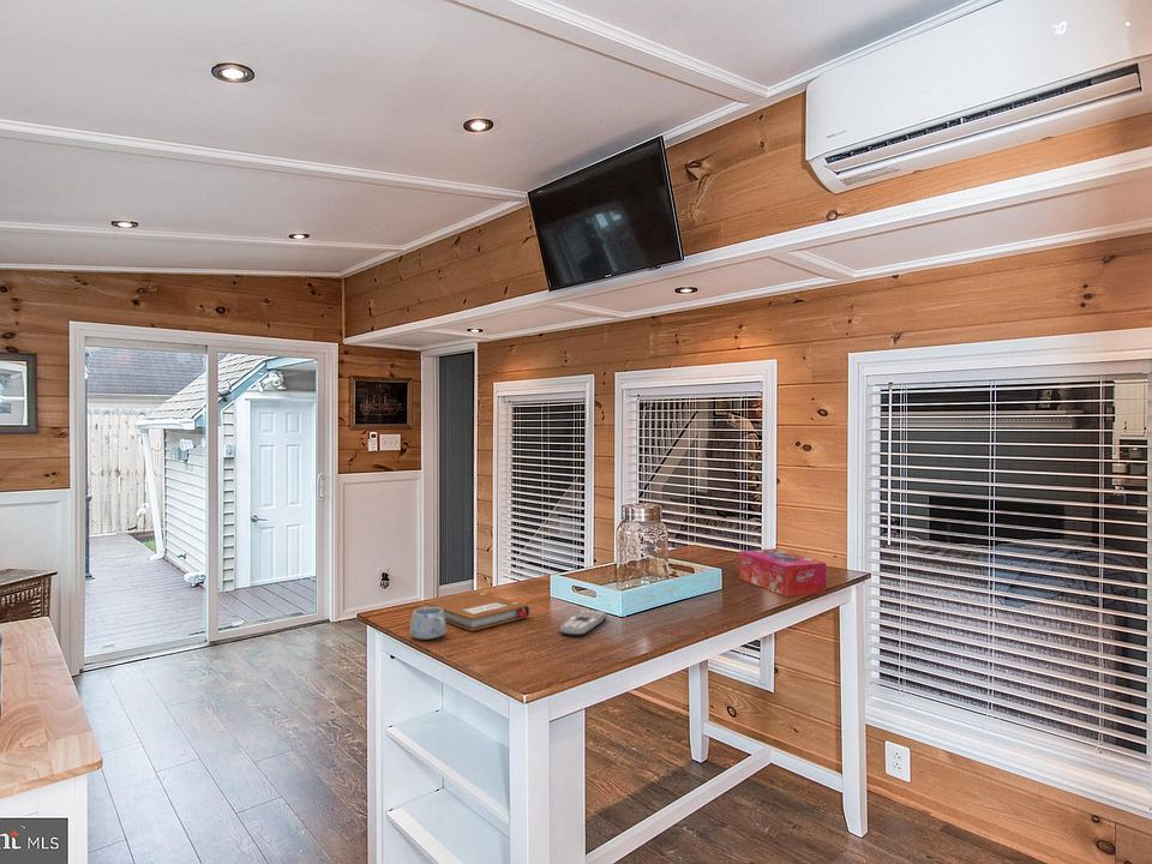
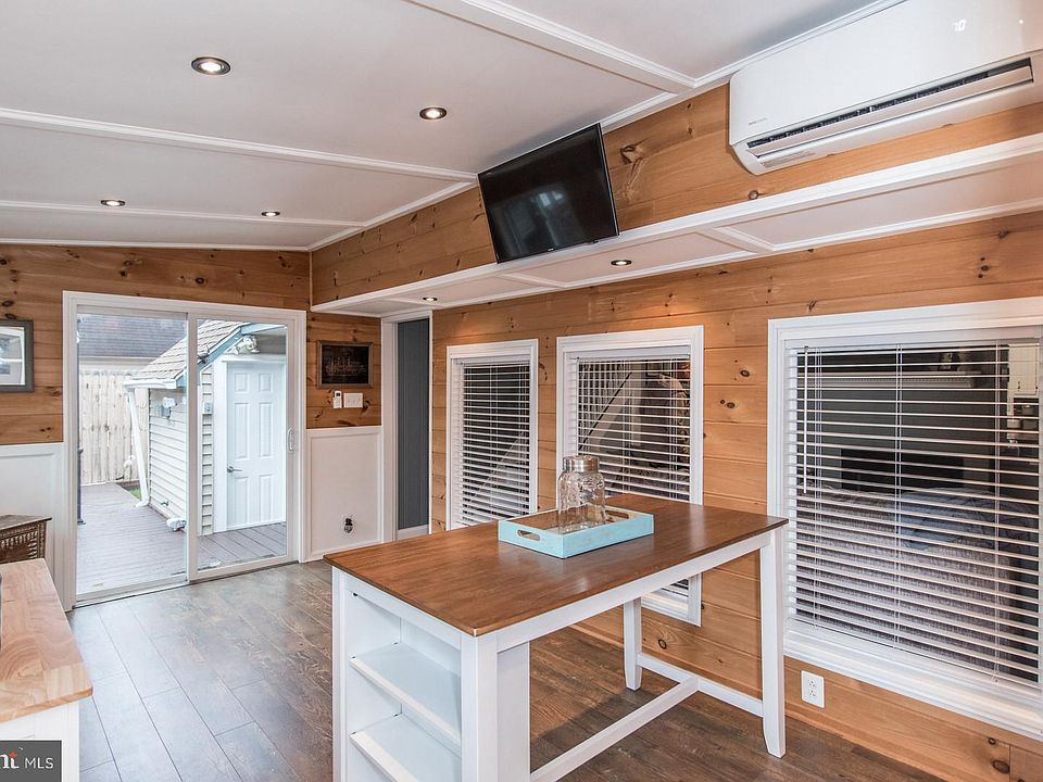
- remote control (582, 623)
- notebook (478, 610)
- mug (431, 624)
- tissue box (780, 570)
